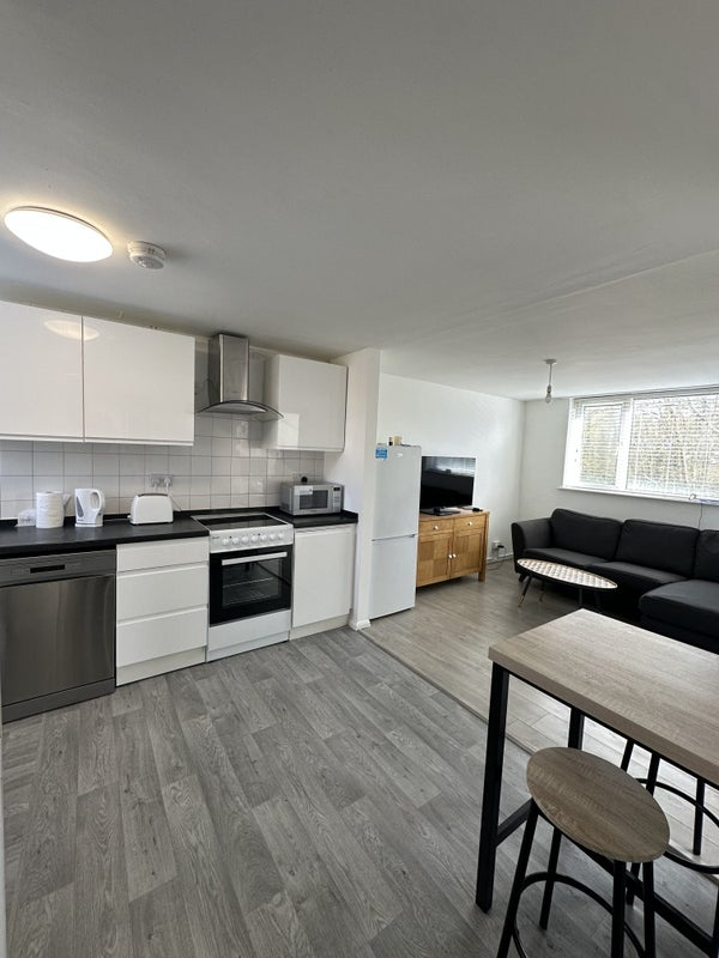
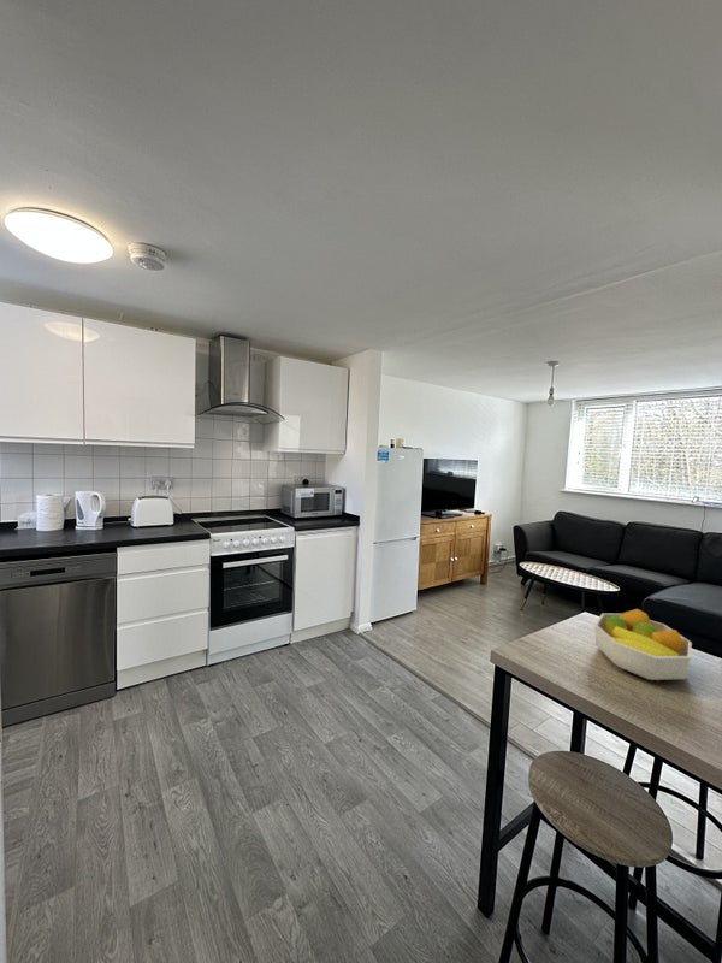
+ fruit bowl (640, 640)
